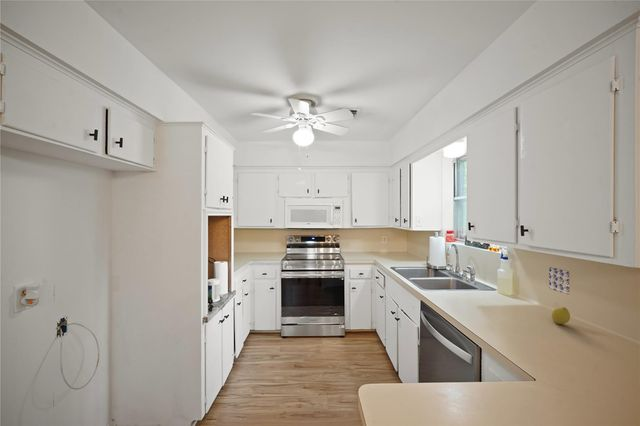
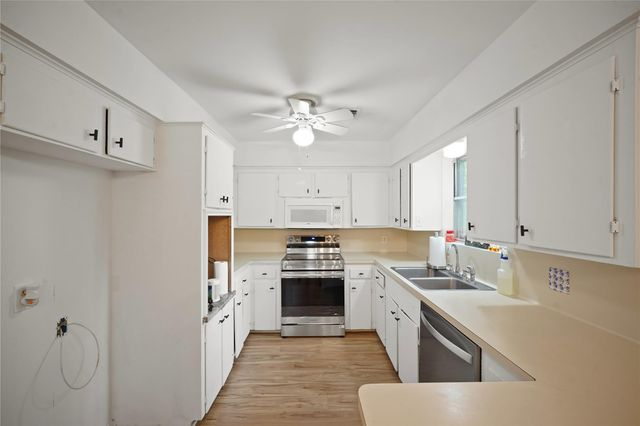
- fruit (560, 315)
